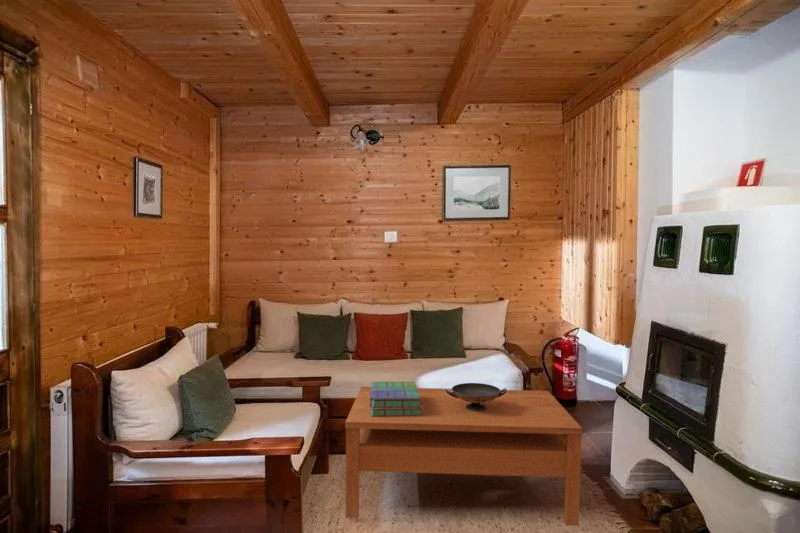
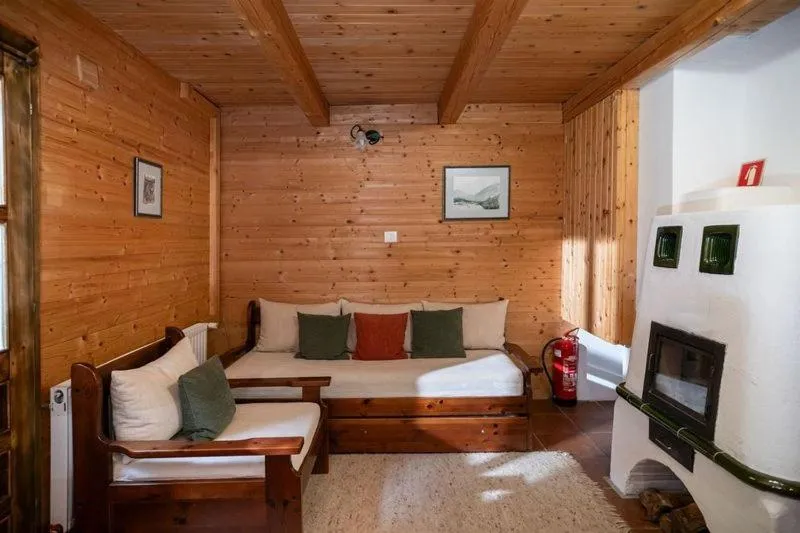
- coffee table (457, 447)
- decorative bowl (475, 397)
- stack of books (395, 397)
